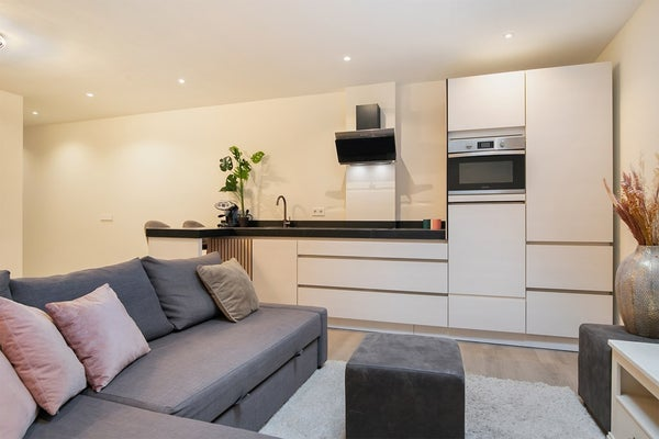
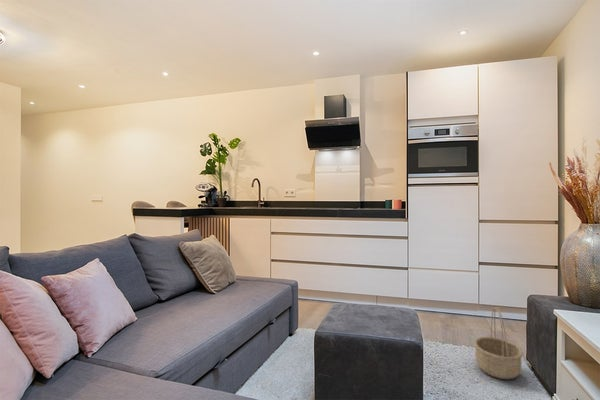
+ basket (497, 339)
